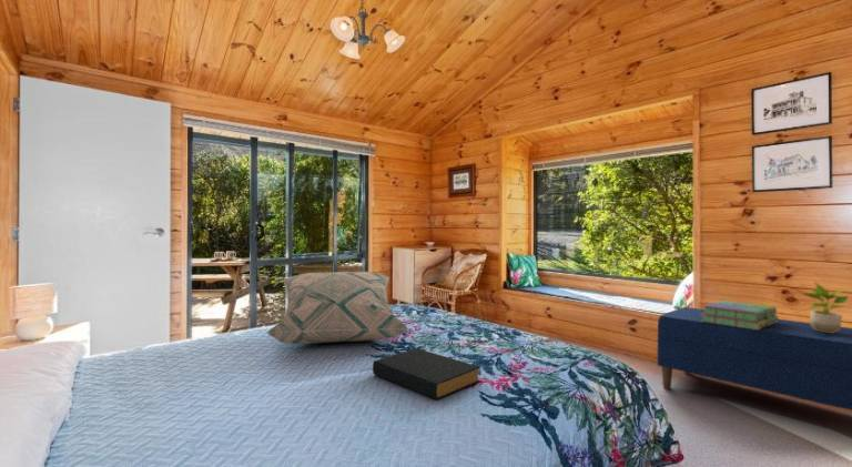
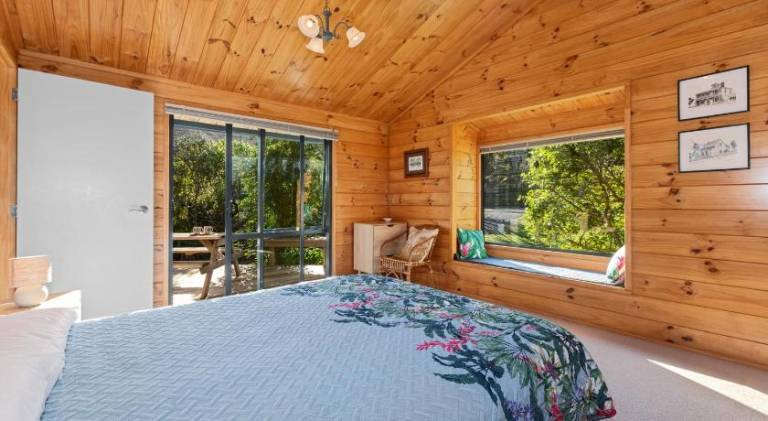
- stack of books (739, 313)
- potted plant (819, 306)
- hardback book (425, 370)
- bench (765, 364)
- decorative pillow (338, 304)
